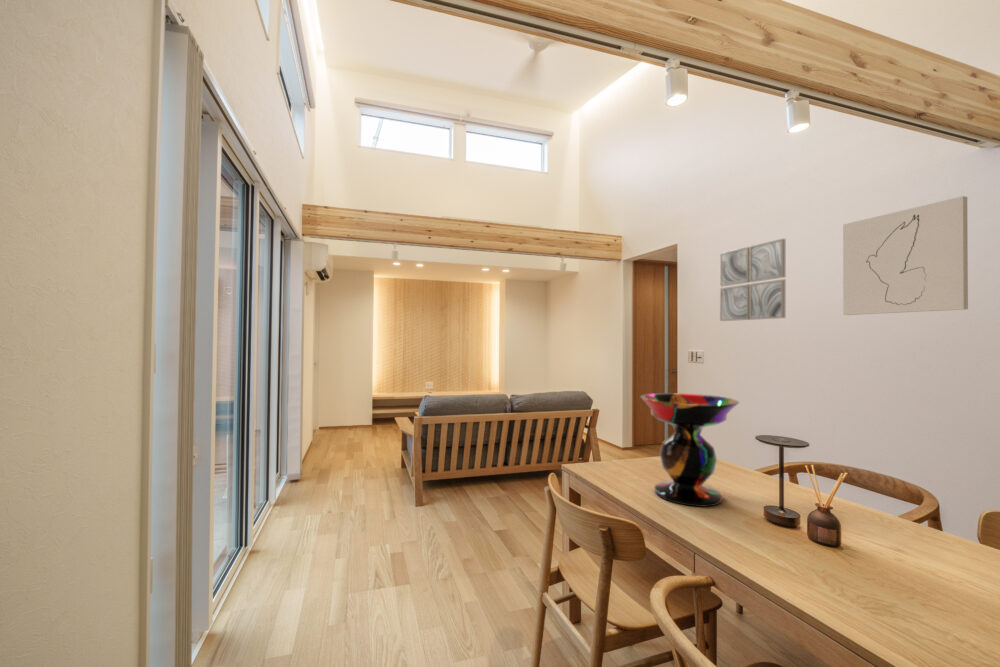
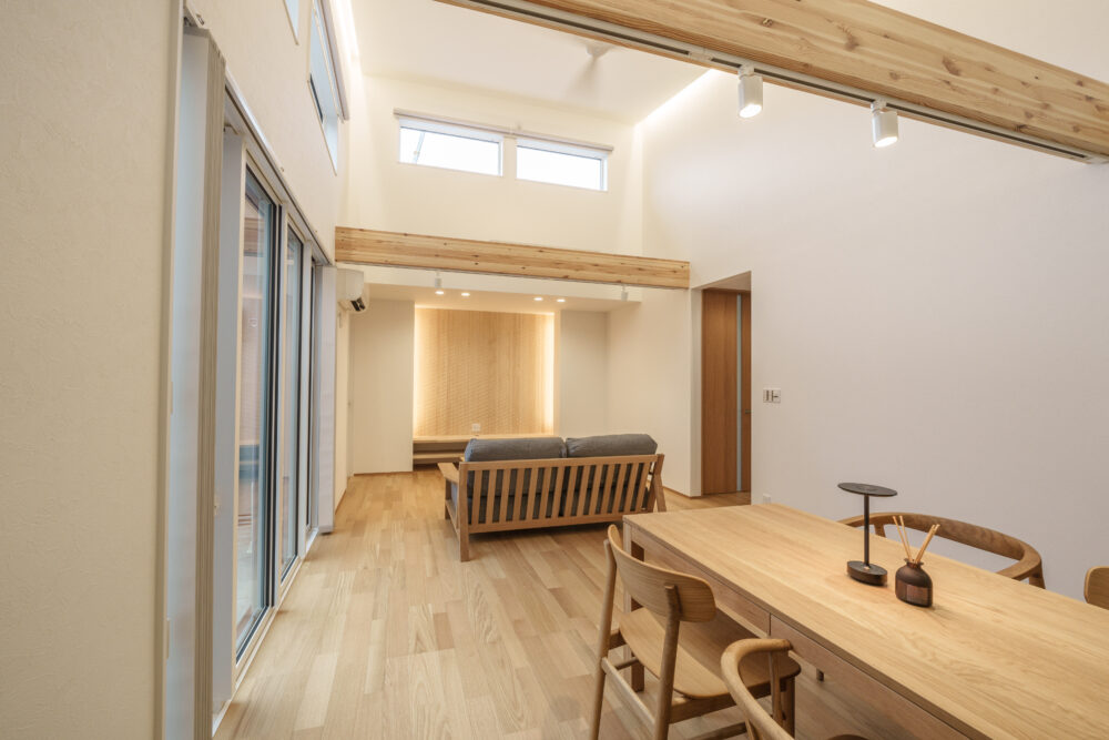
- decorative bowl (687, 446)
- wall art (749, 282)
- wall art (898, 262)
